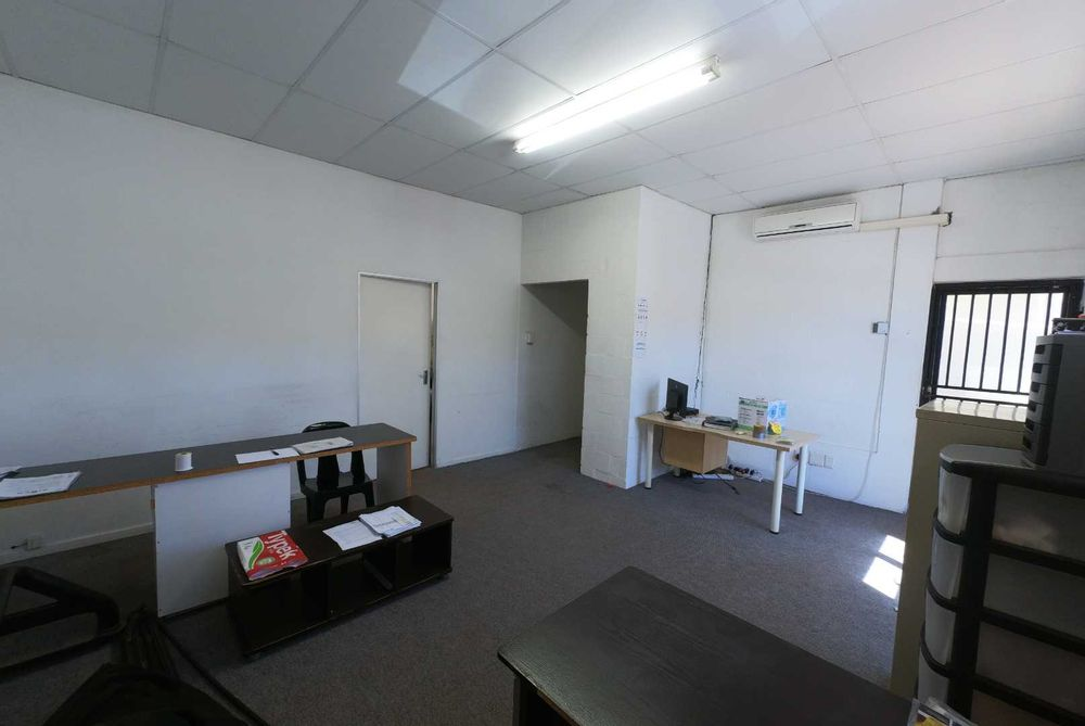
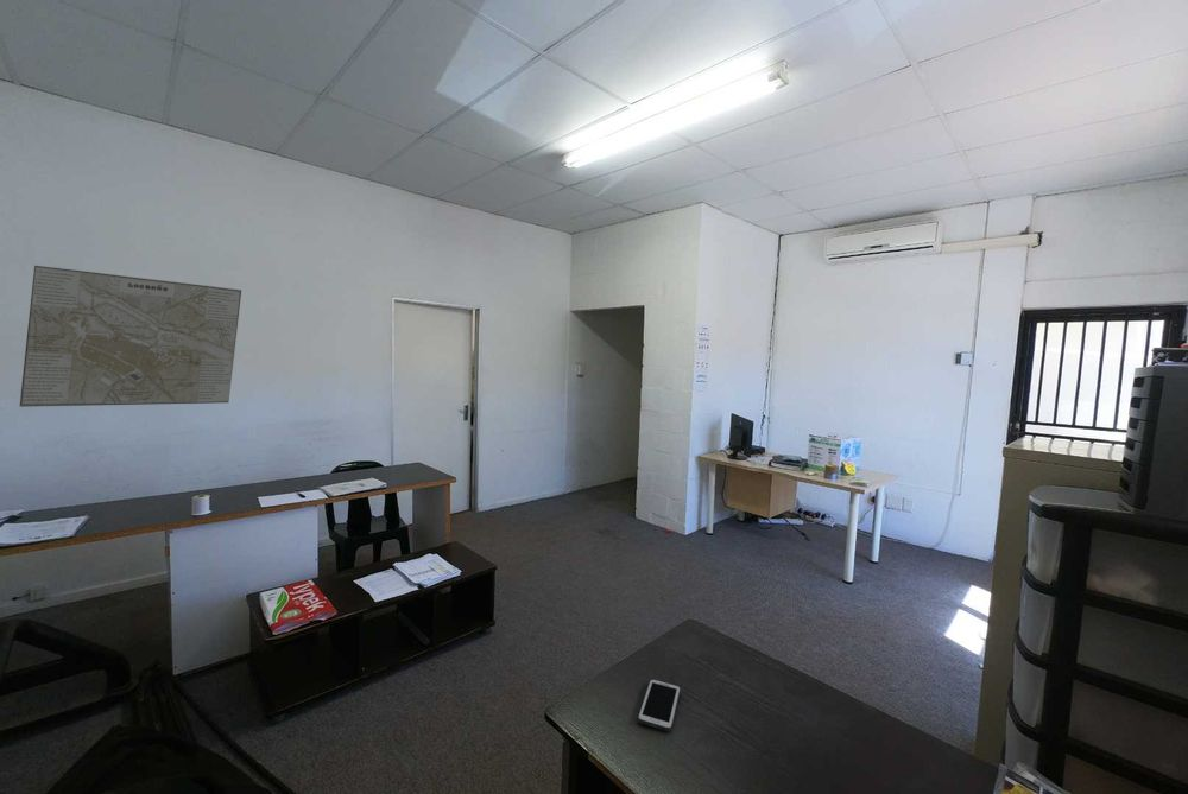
+ map (143, 341)
+ cell phone (659, 703)
